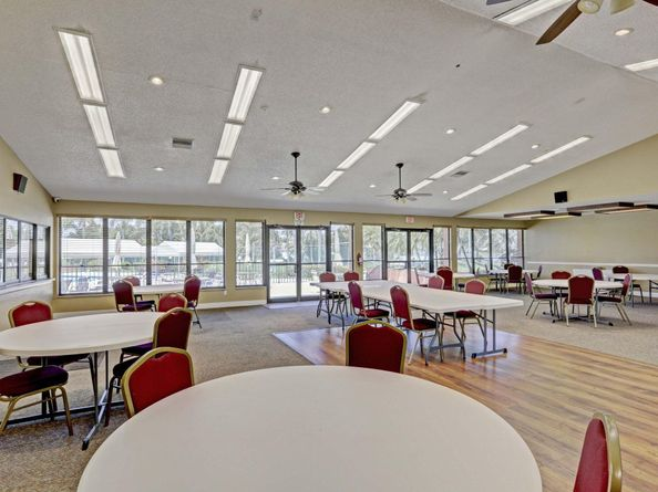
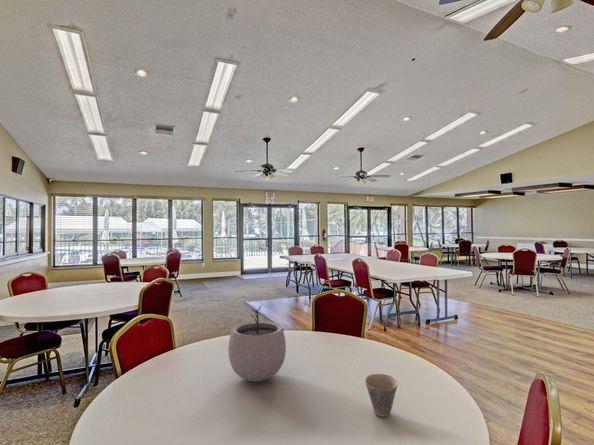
+ plant pot (257, 341)
+ cup (381, 397)
